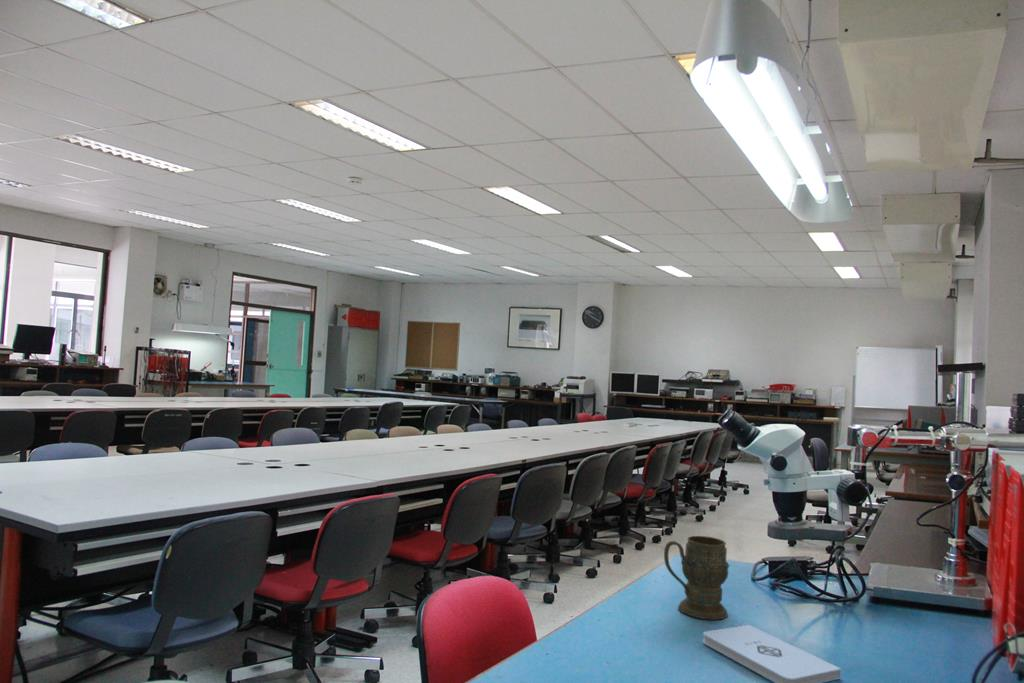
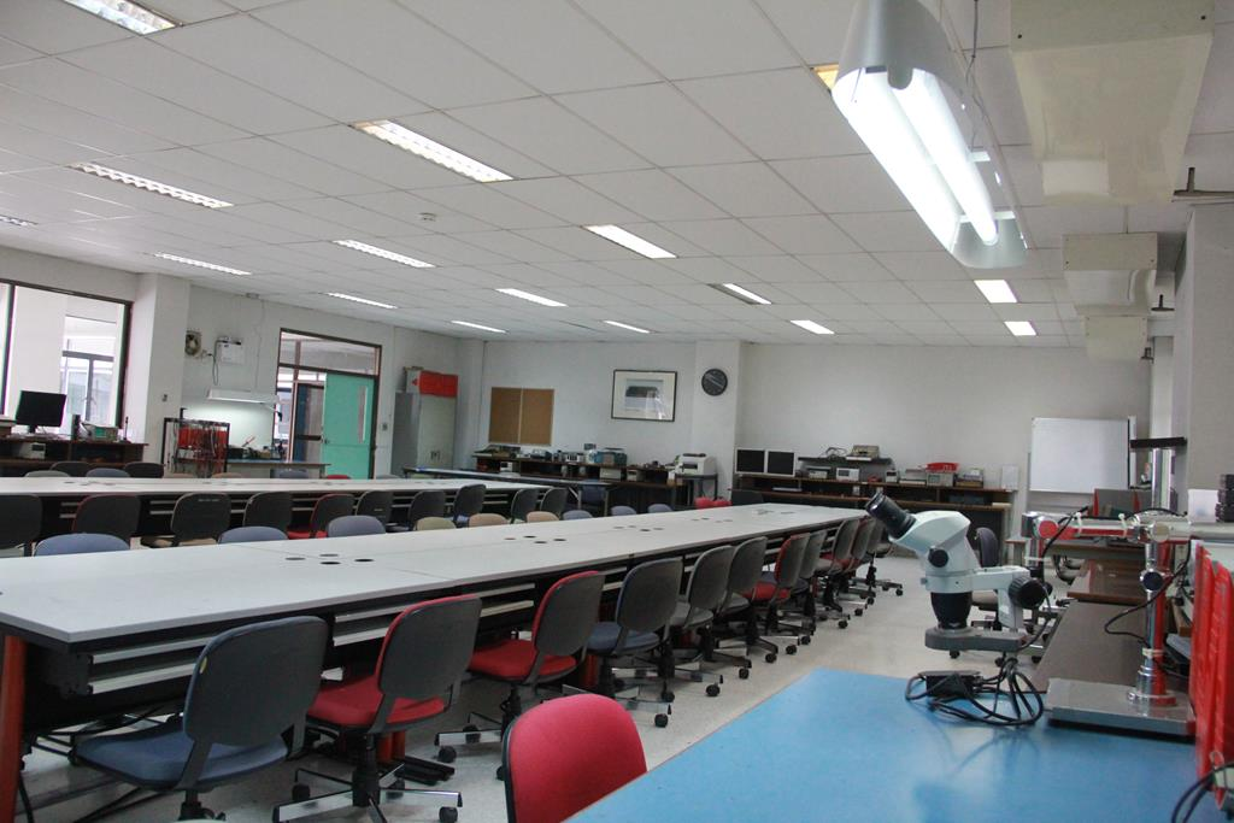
- notepad (766, 654)
- mug (695, 575)
